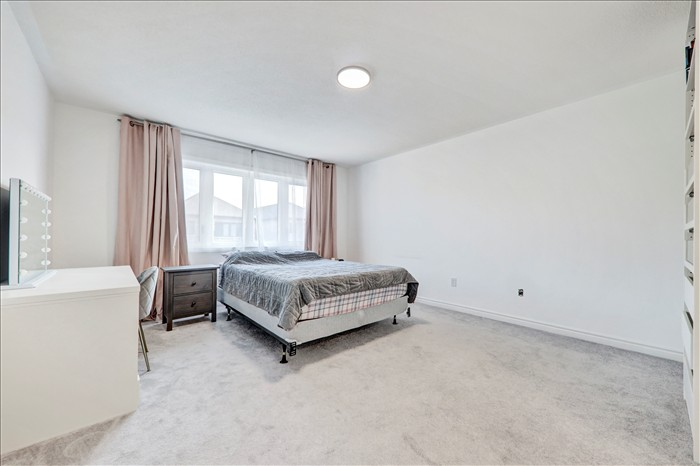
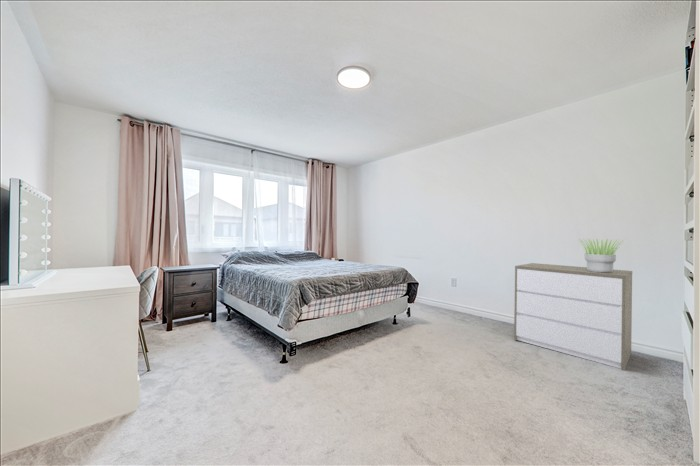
+ dresser (570, 307)
+ potted plant (600, 254)
